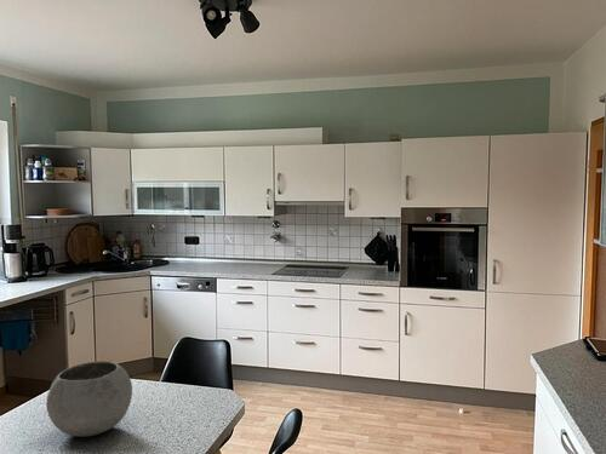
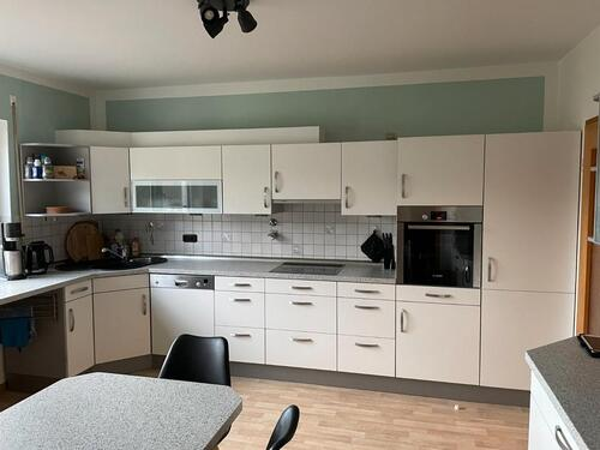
- bowl (90, 400)
